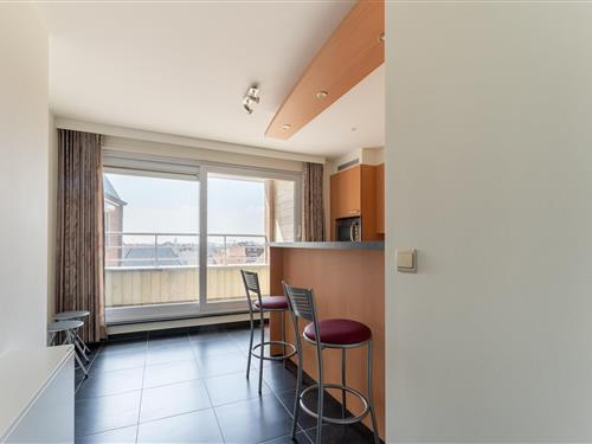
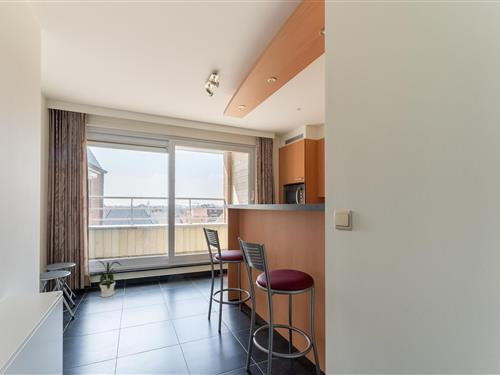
+ house plant (106, 277)
